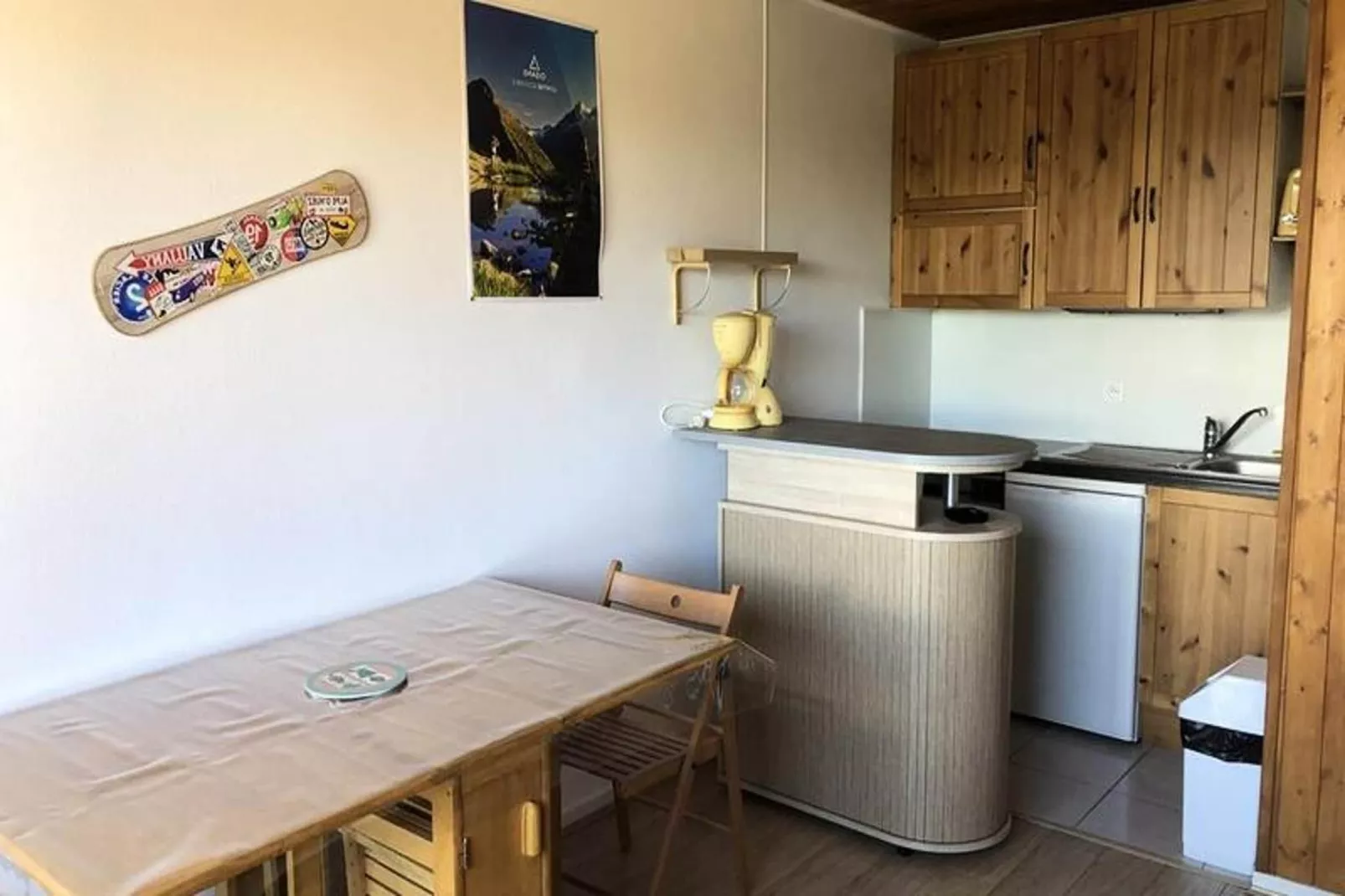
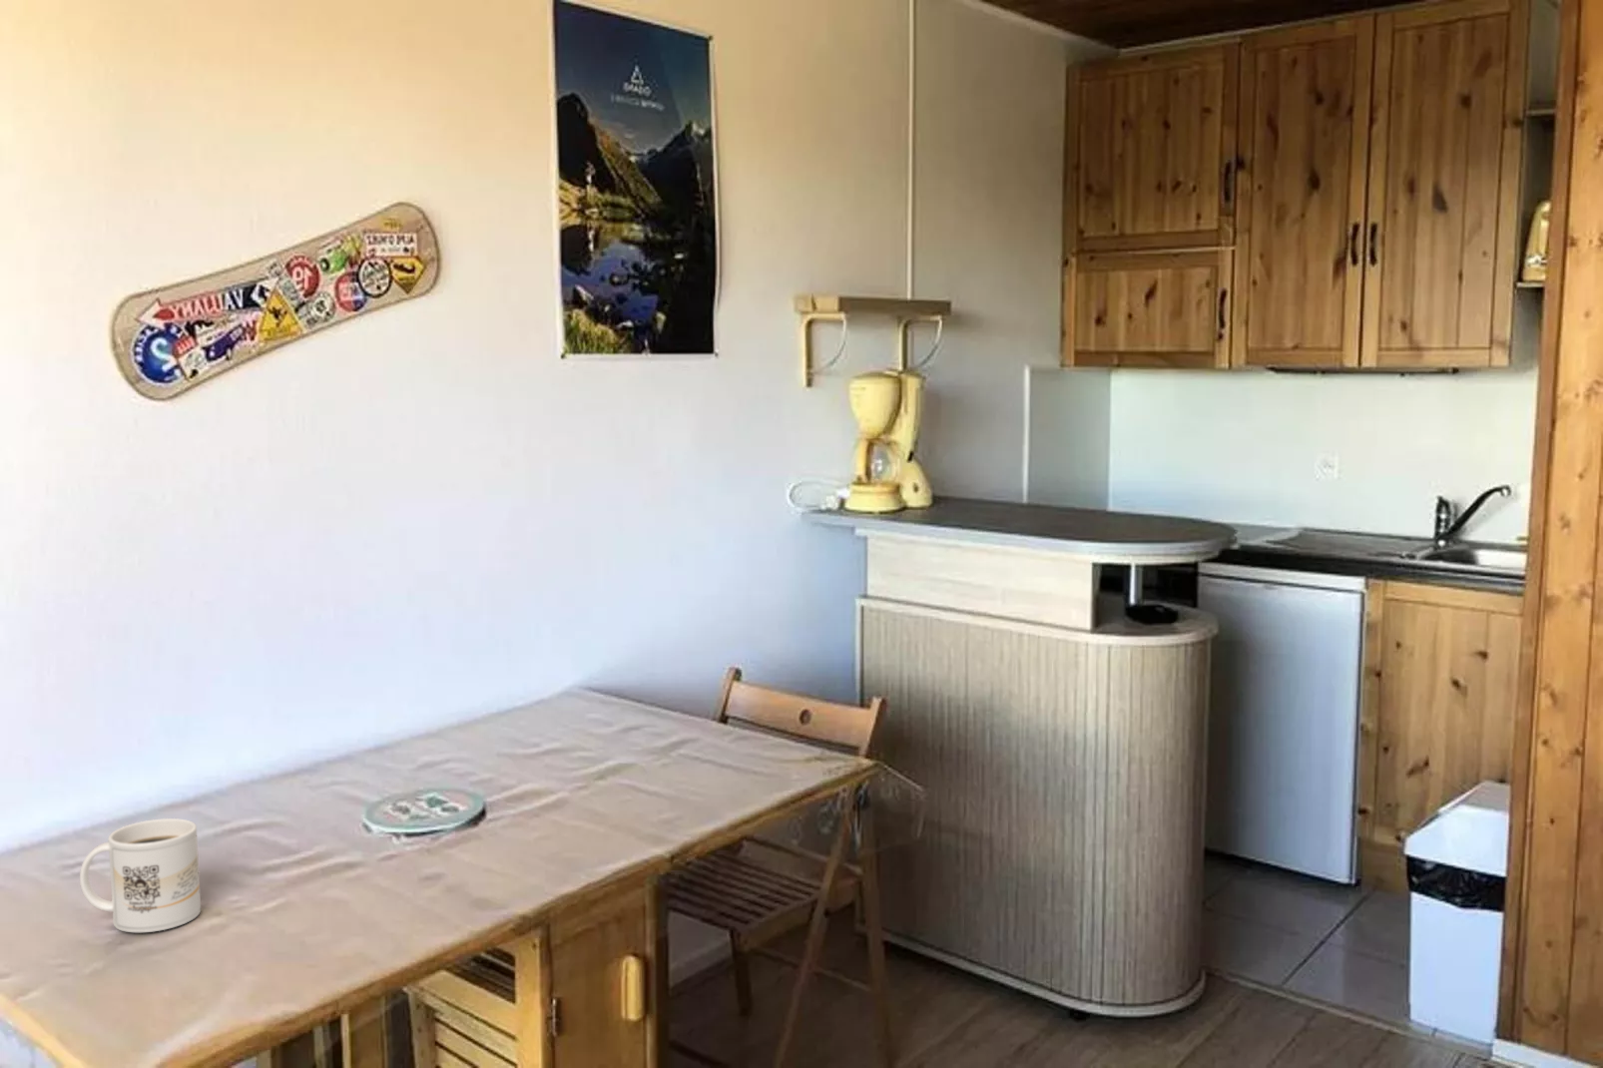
+ mug (147, 874)
